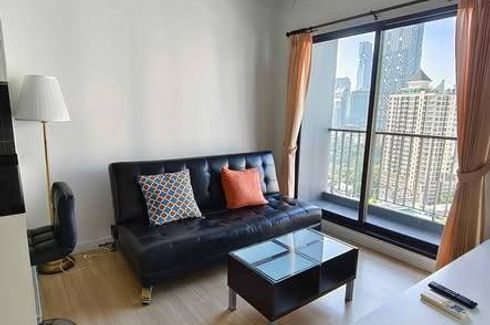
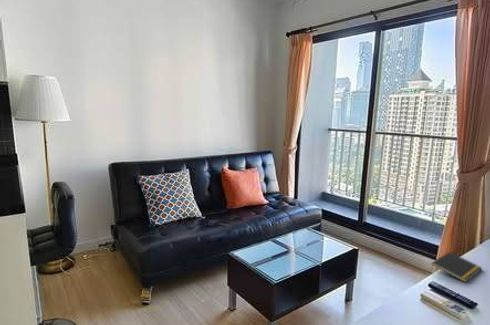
+ notepad (457, 265)
